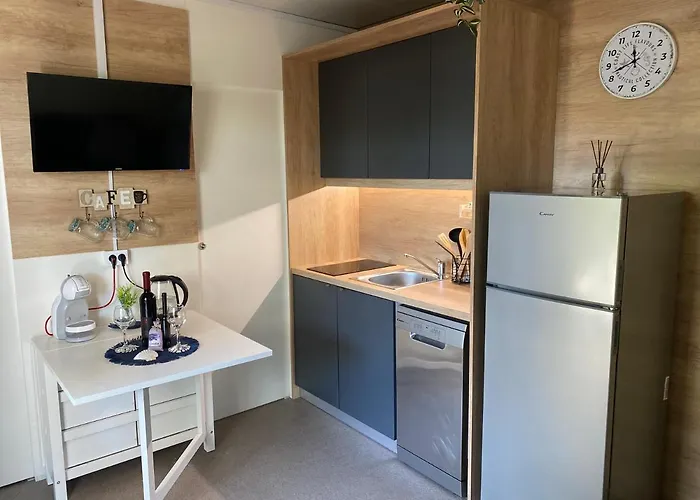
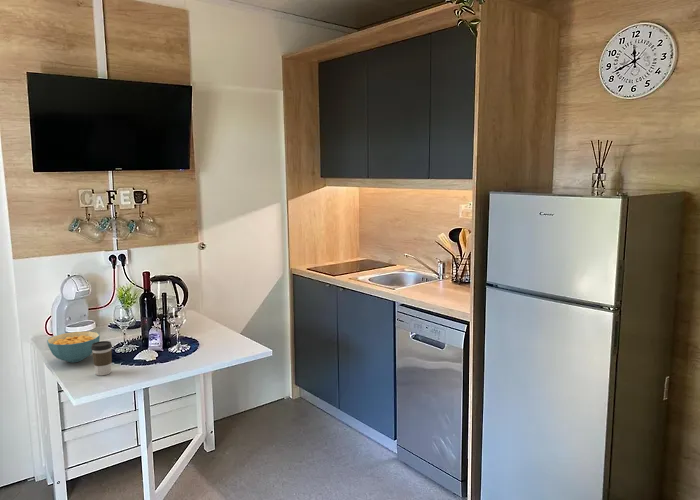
+ cereal bowl (74, 348)
+ coffee cup (102, 358)
